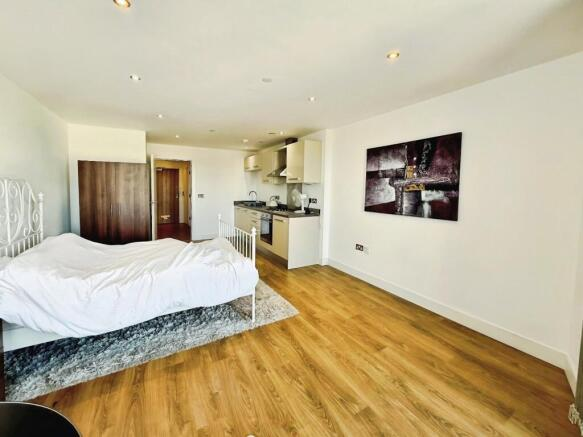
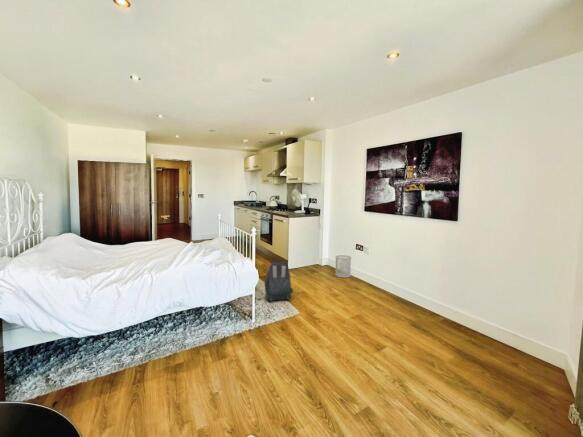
+ wastebasket (343, 266)
+ backpack (277, 279)
